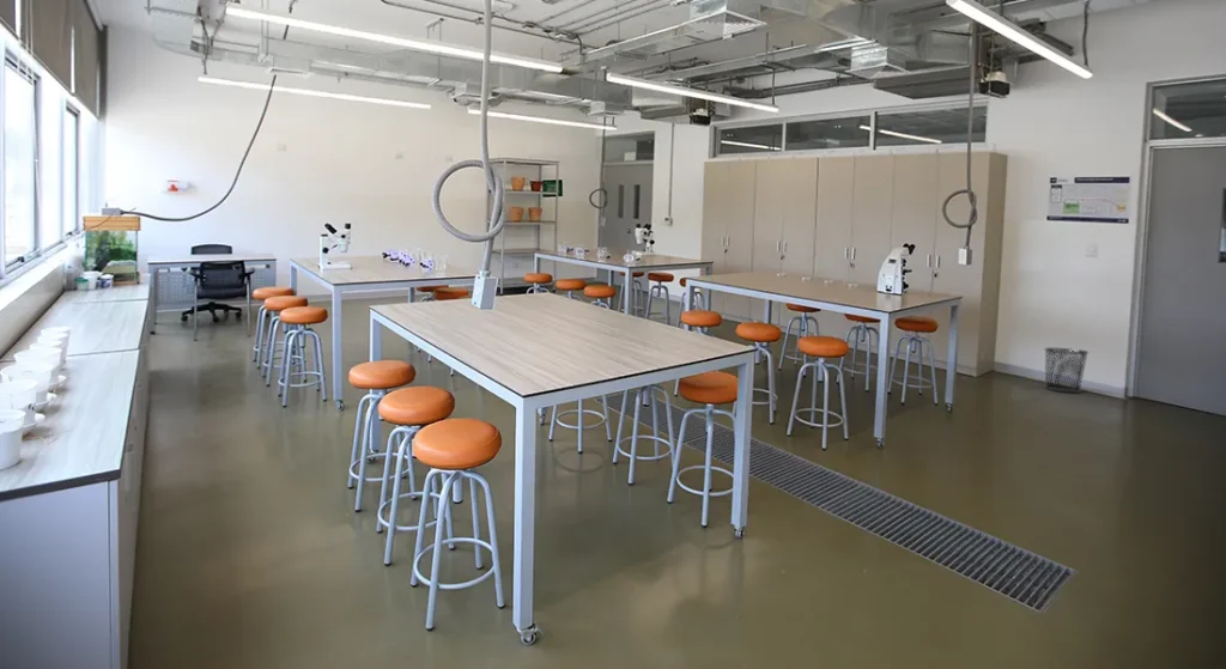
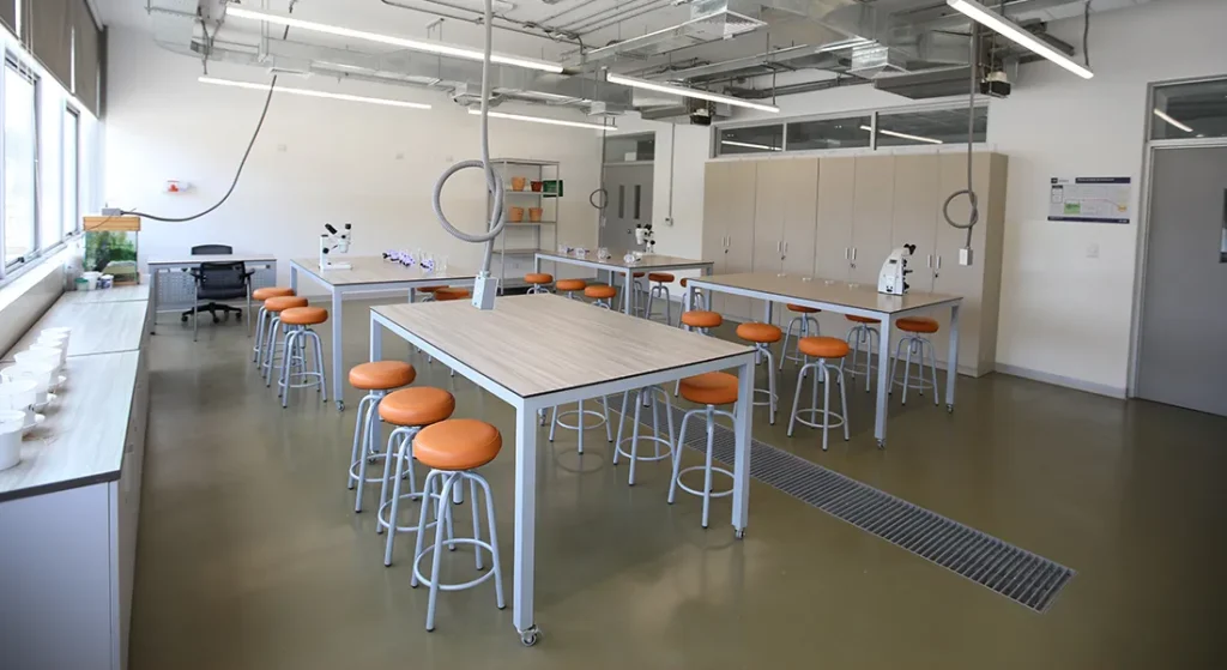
- waste bin (1064, 369)
